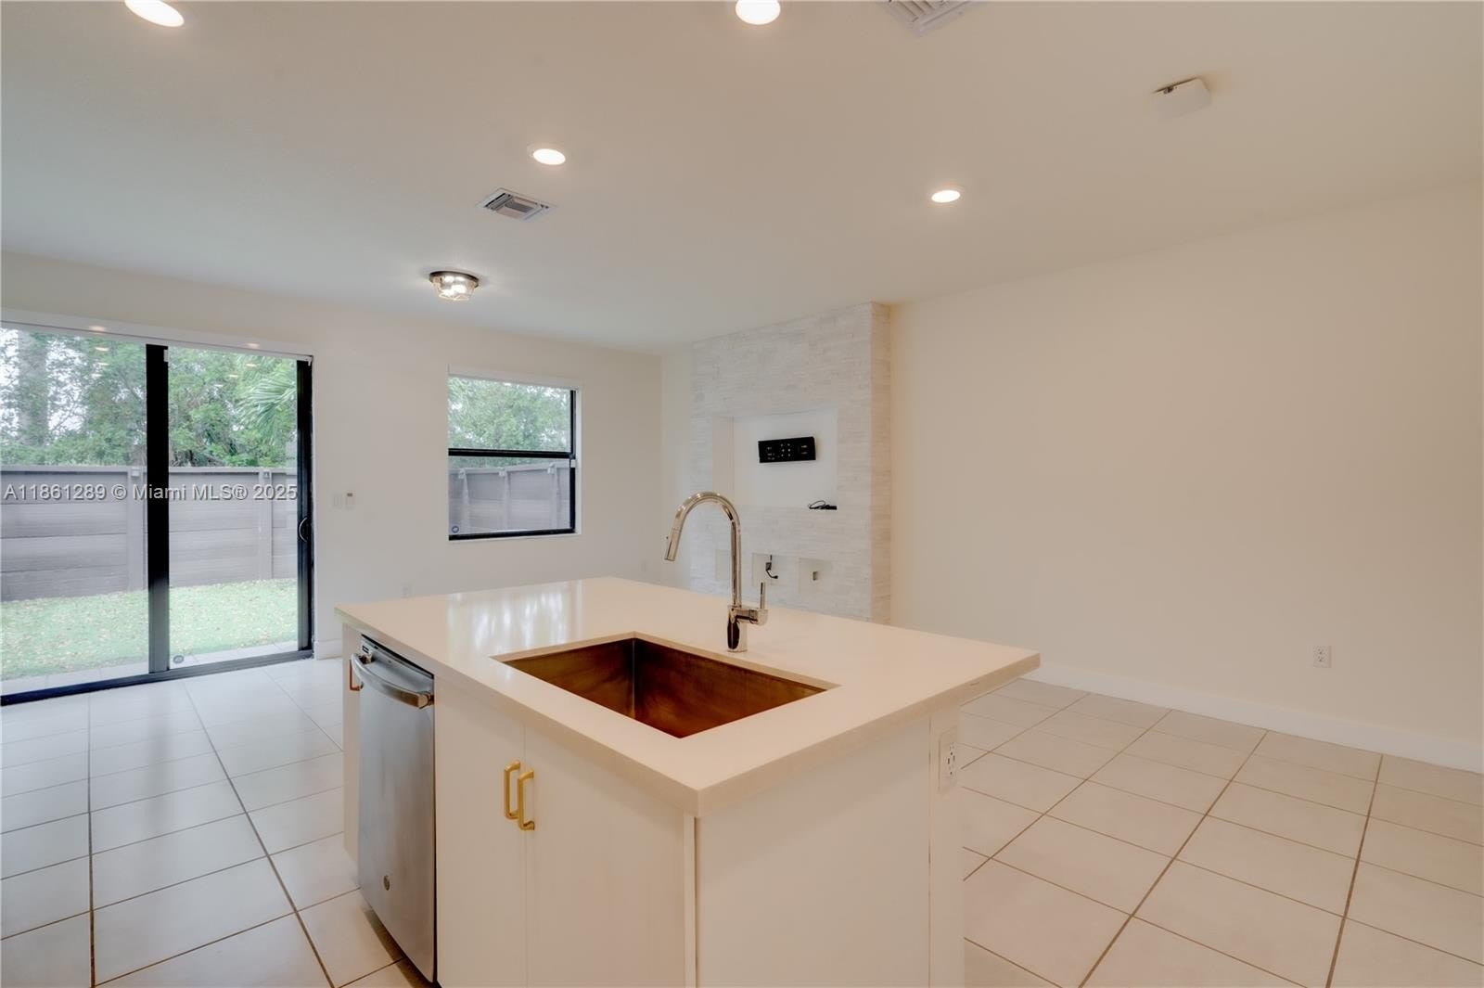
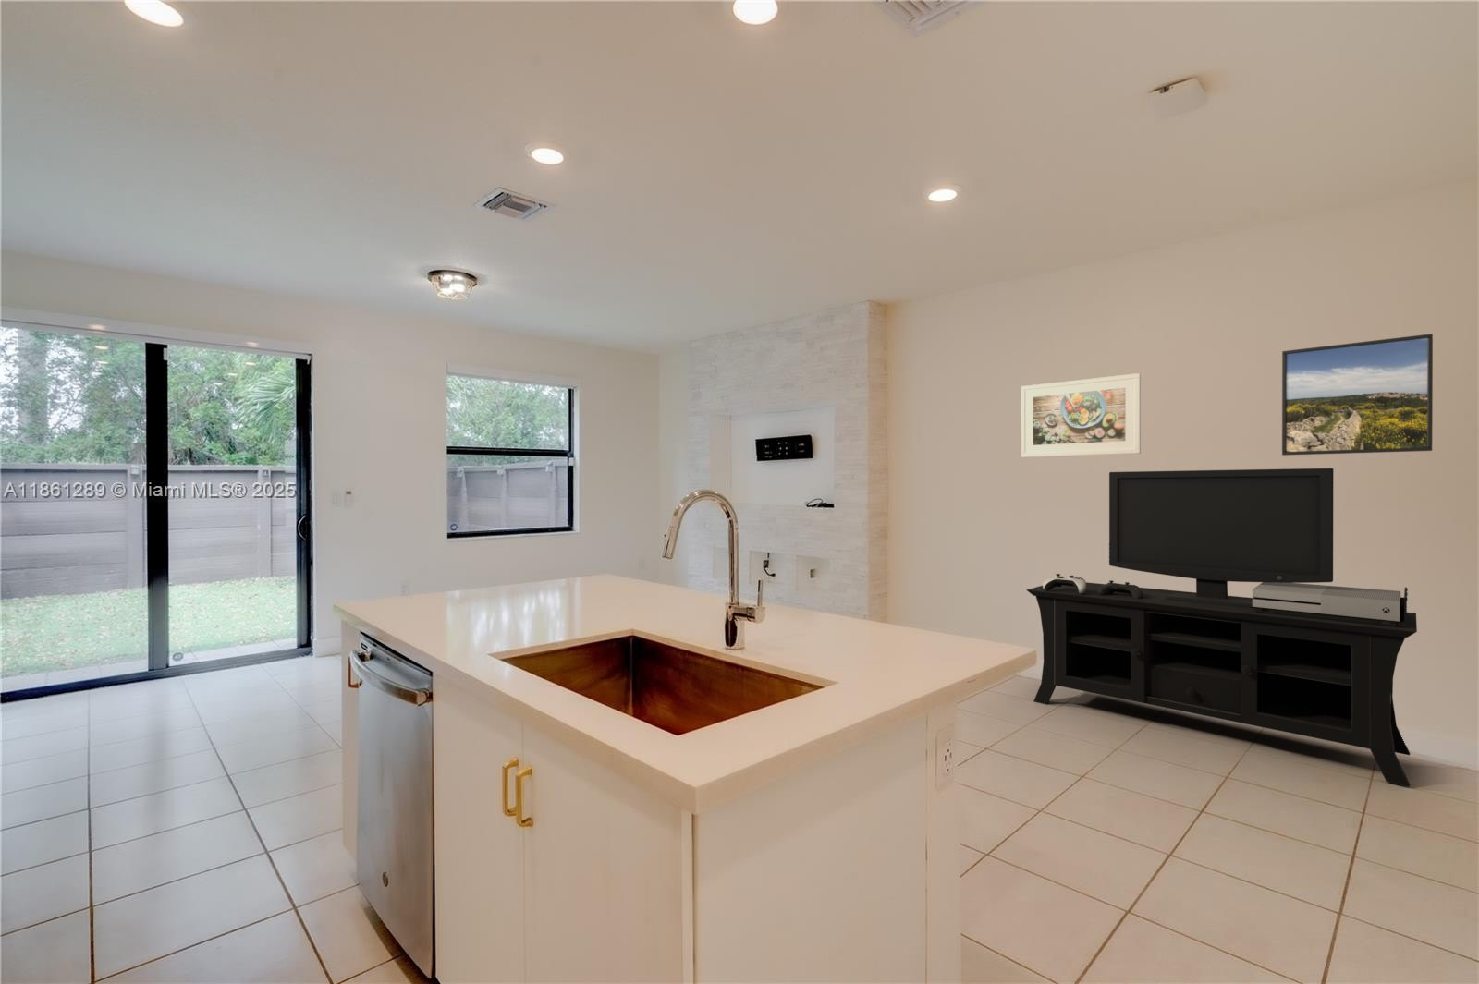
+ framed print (1077, 417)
+ media console (1200, 597)
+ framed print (1353, 399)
